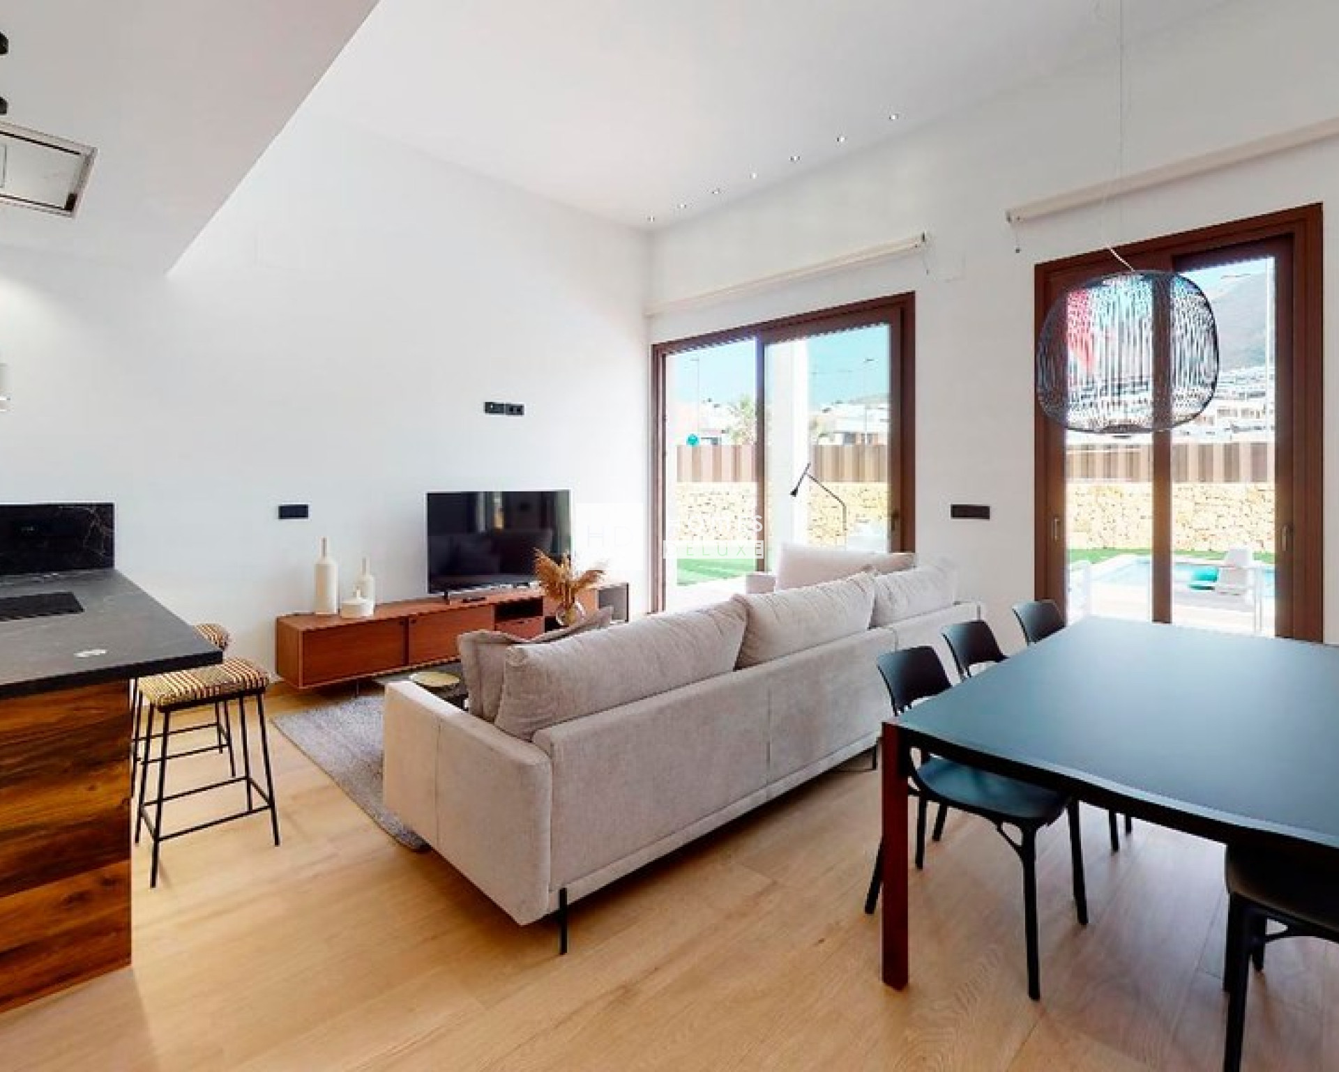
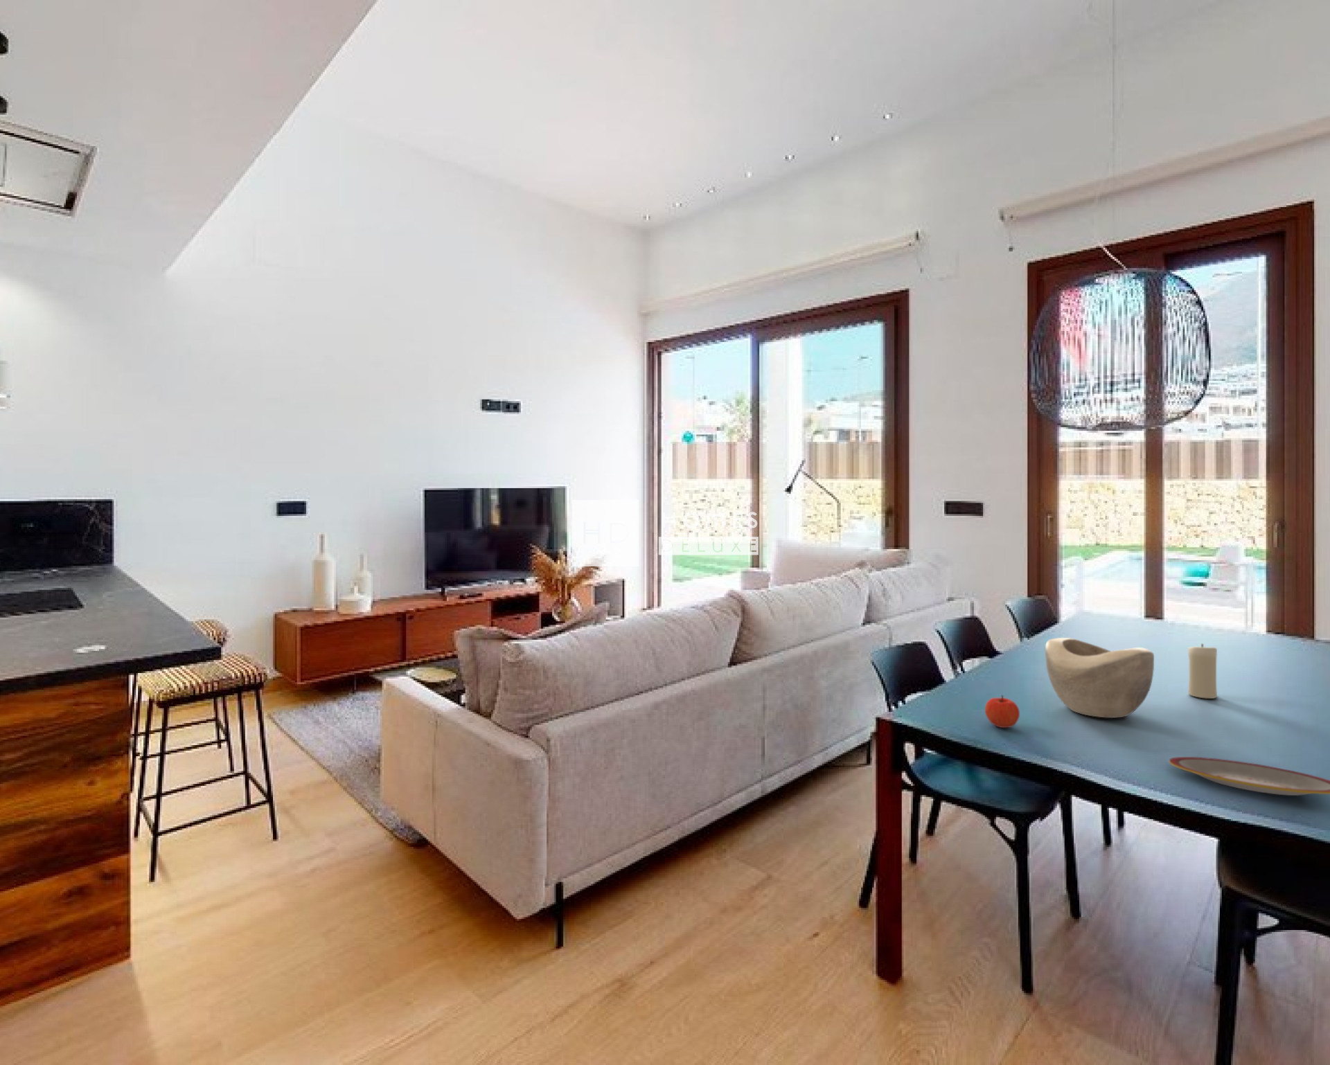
+ plate (1252, 779)
+ apple (1002, 711)
+ candle (1203, 669)
+ decorative bowl (1097, 677)
